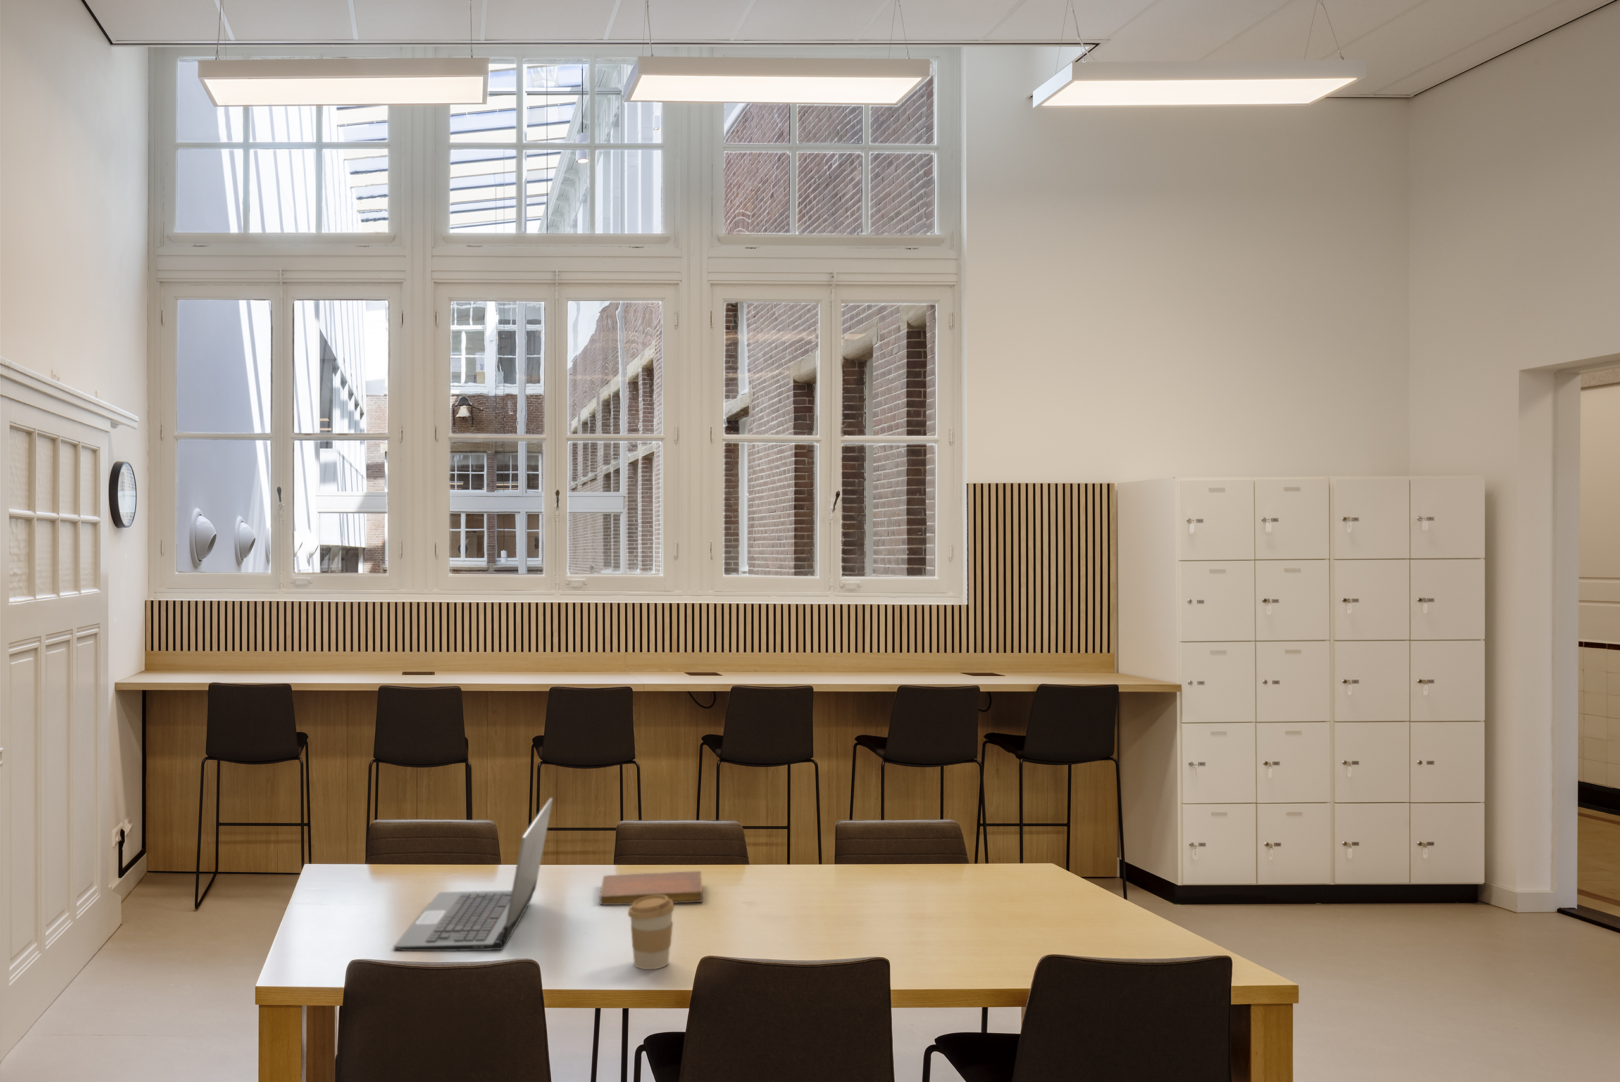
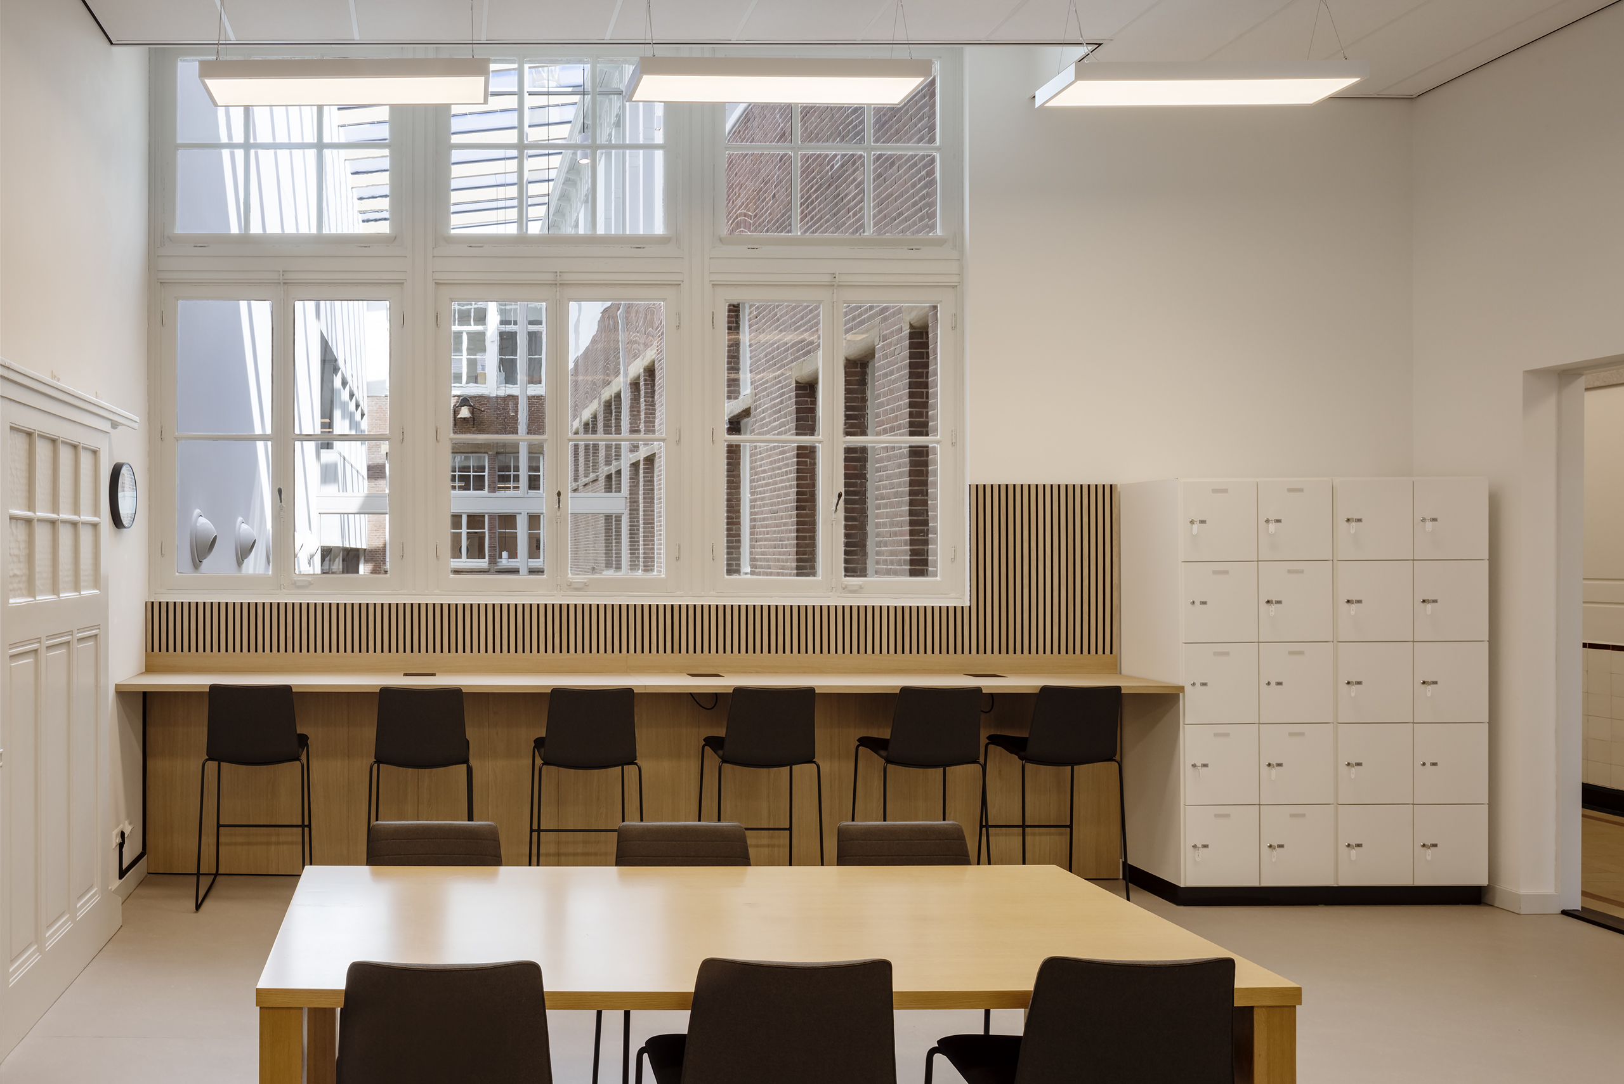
- notebook (652, 888)
- coffee cup (651, 931)
- laptop computer (482, 891)
